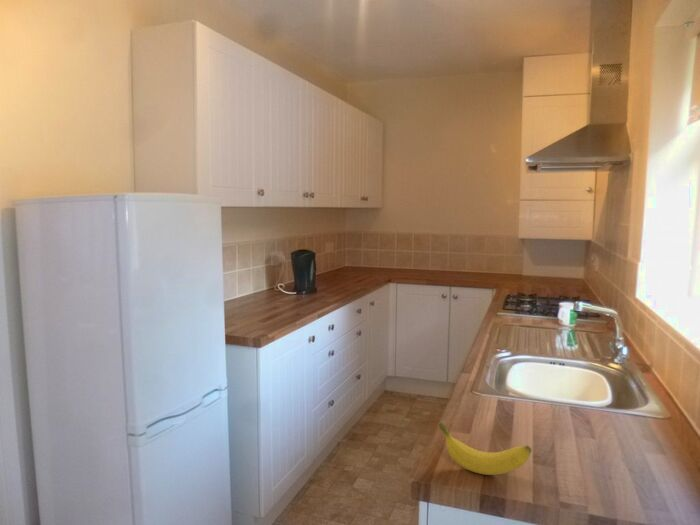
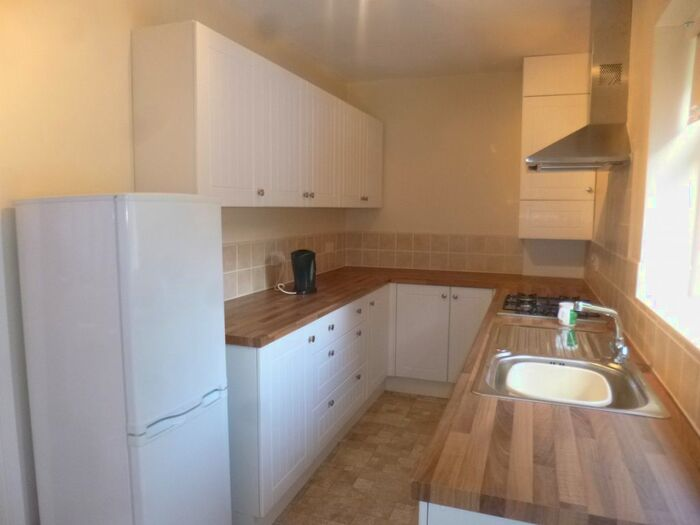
- banana (483, 452)
